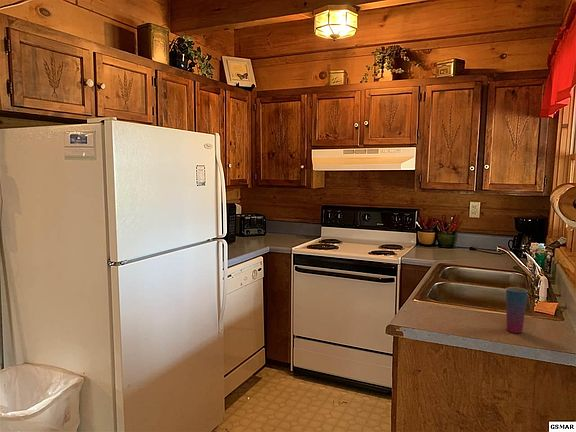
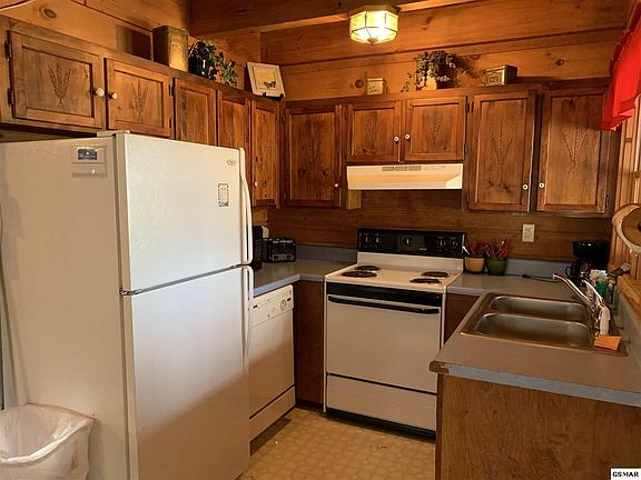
- cup (515, 310)
